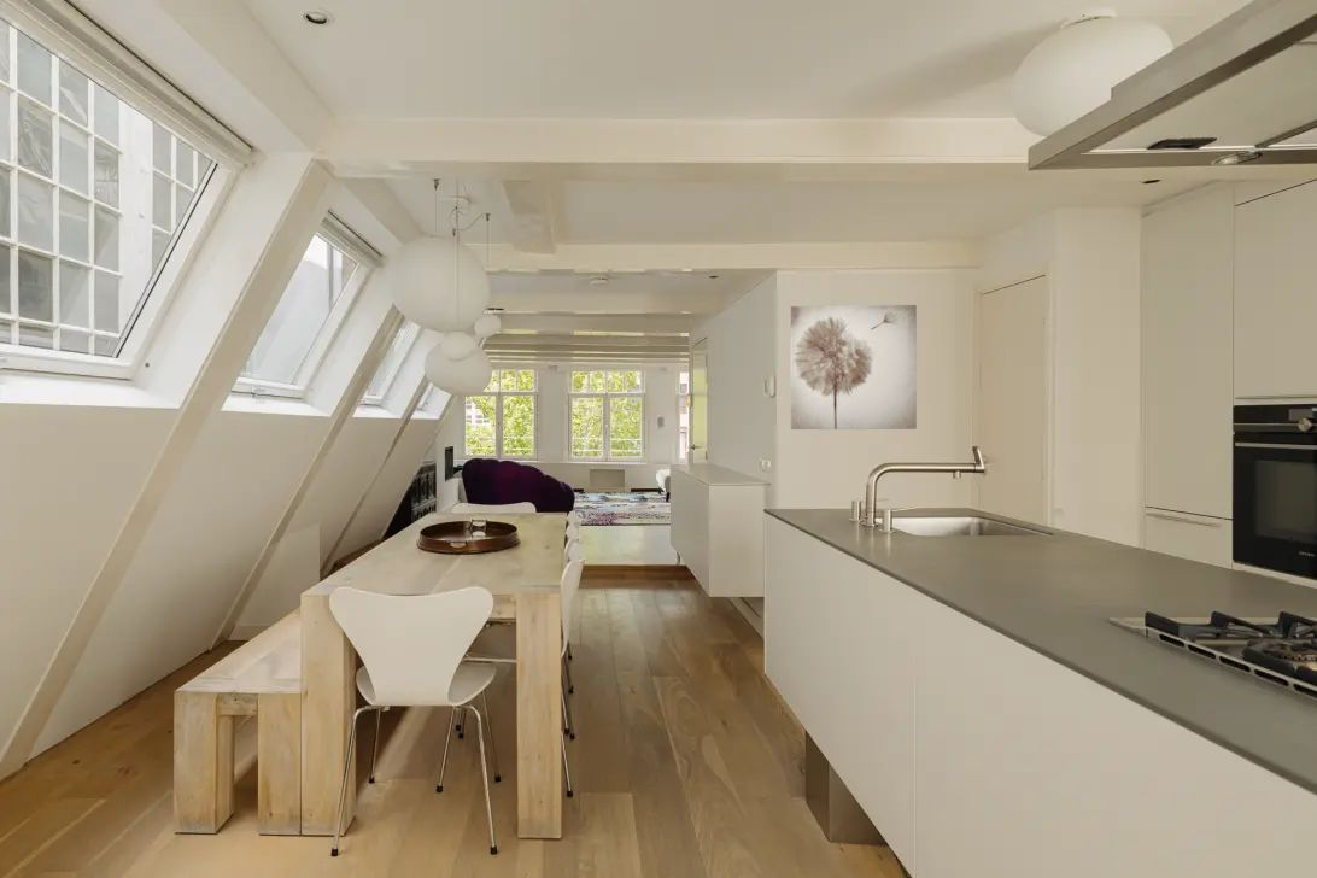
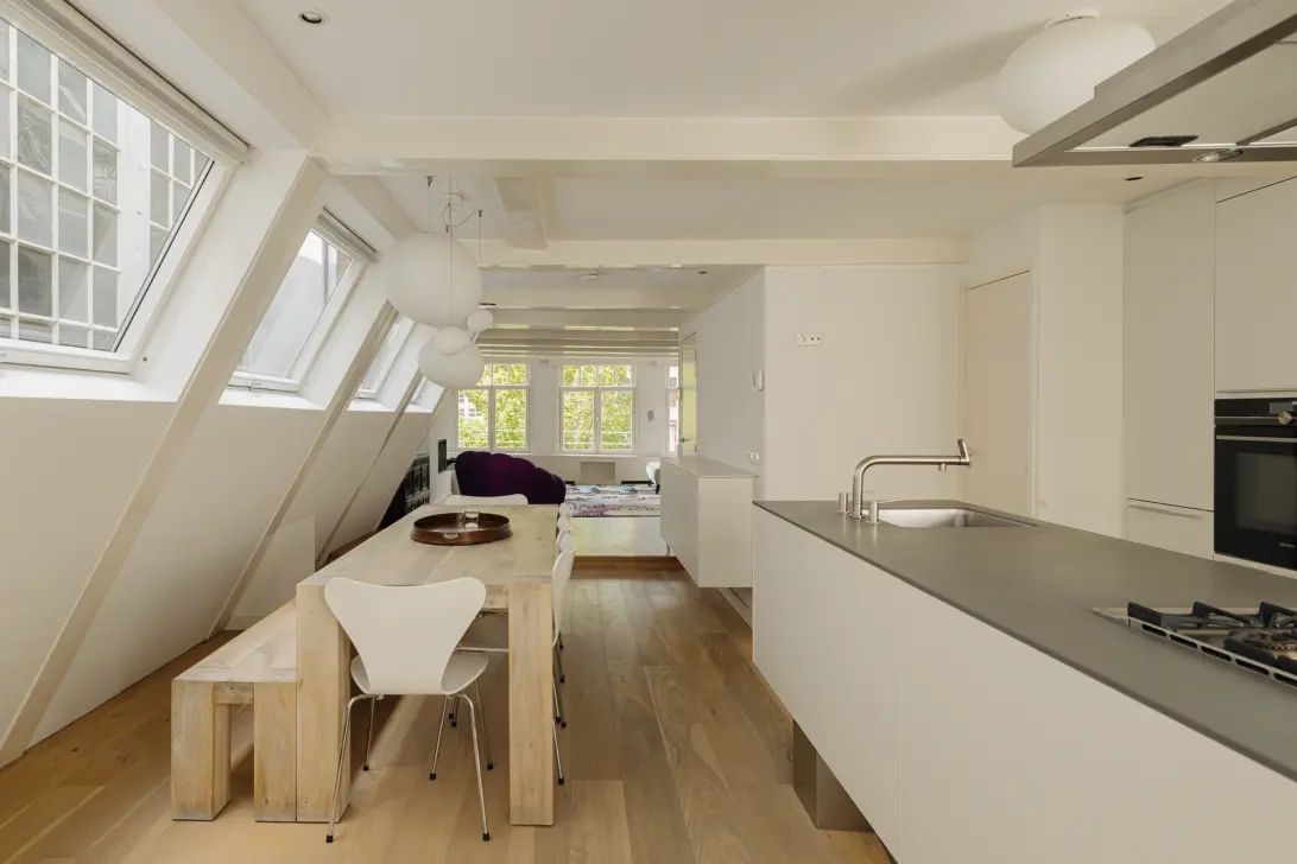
- wall art (853, 367)
